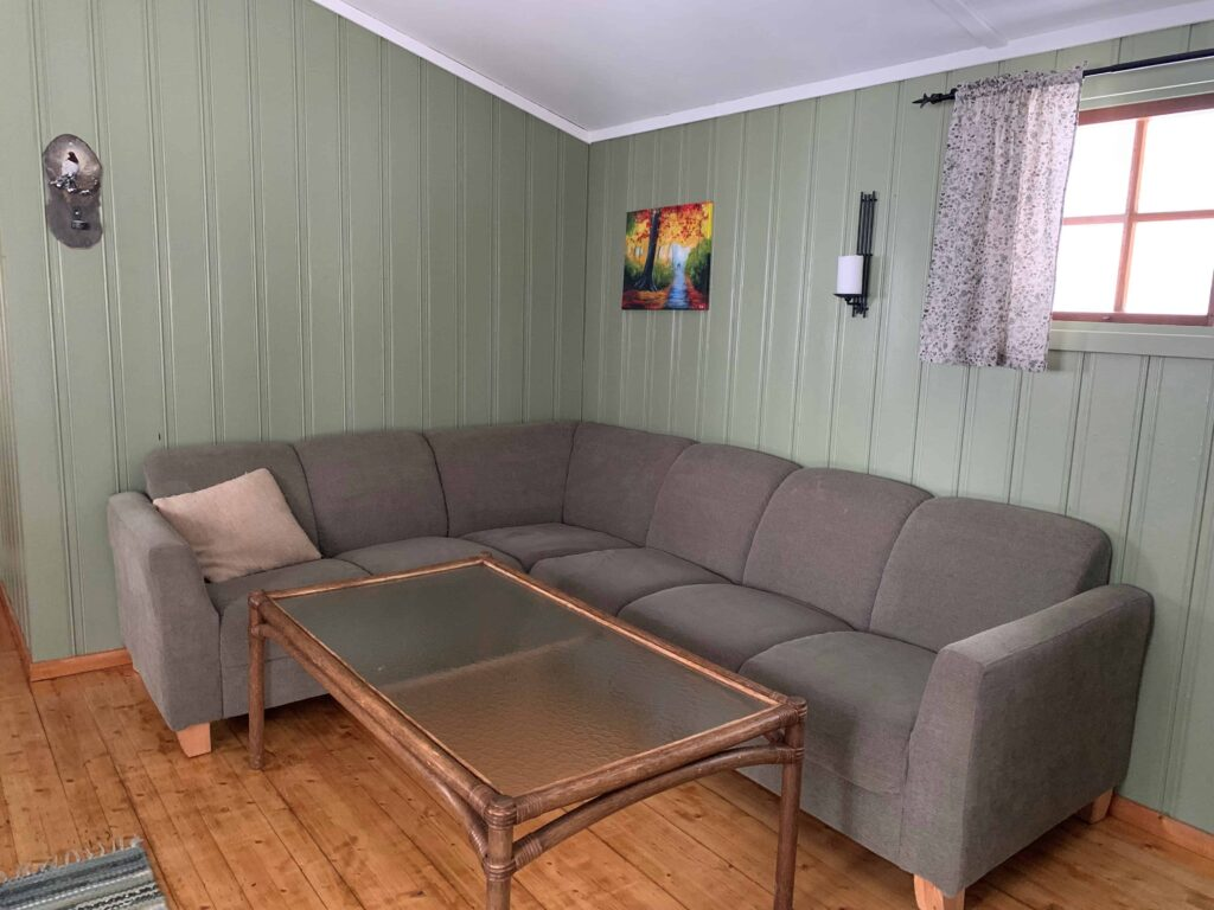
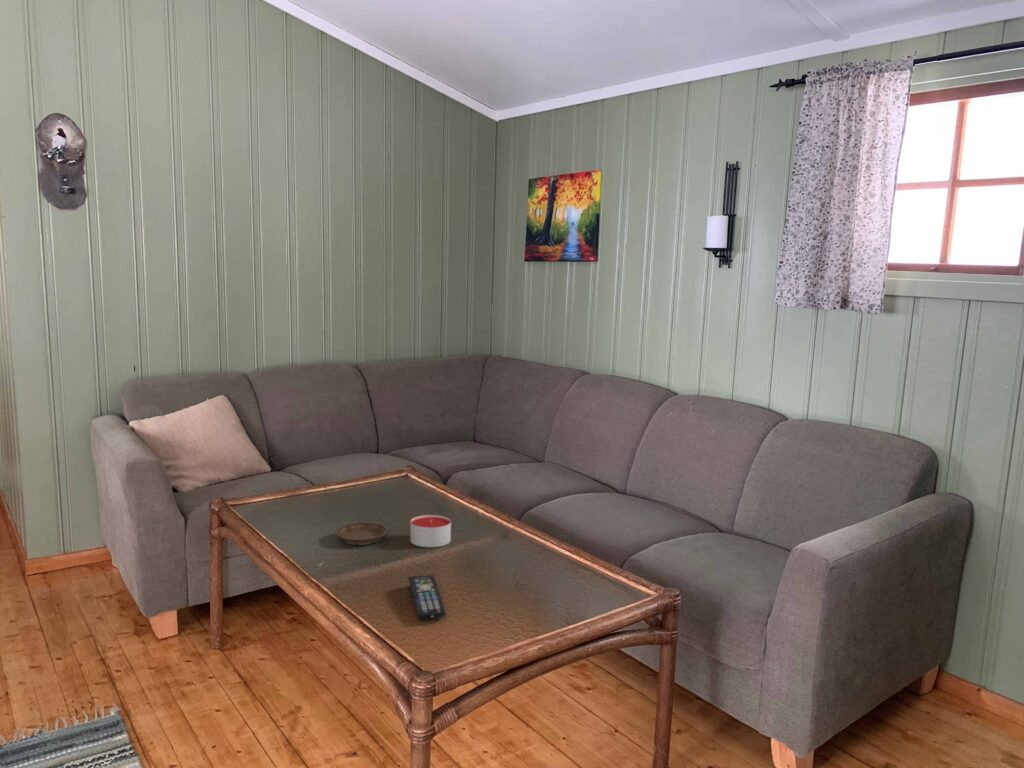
+ saucer (361, 534)
+ remote control (425, 595)
+ candle (430, 530)
